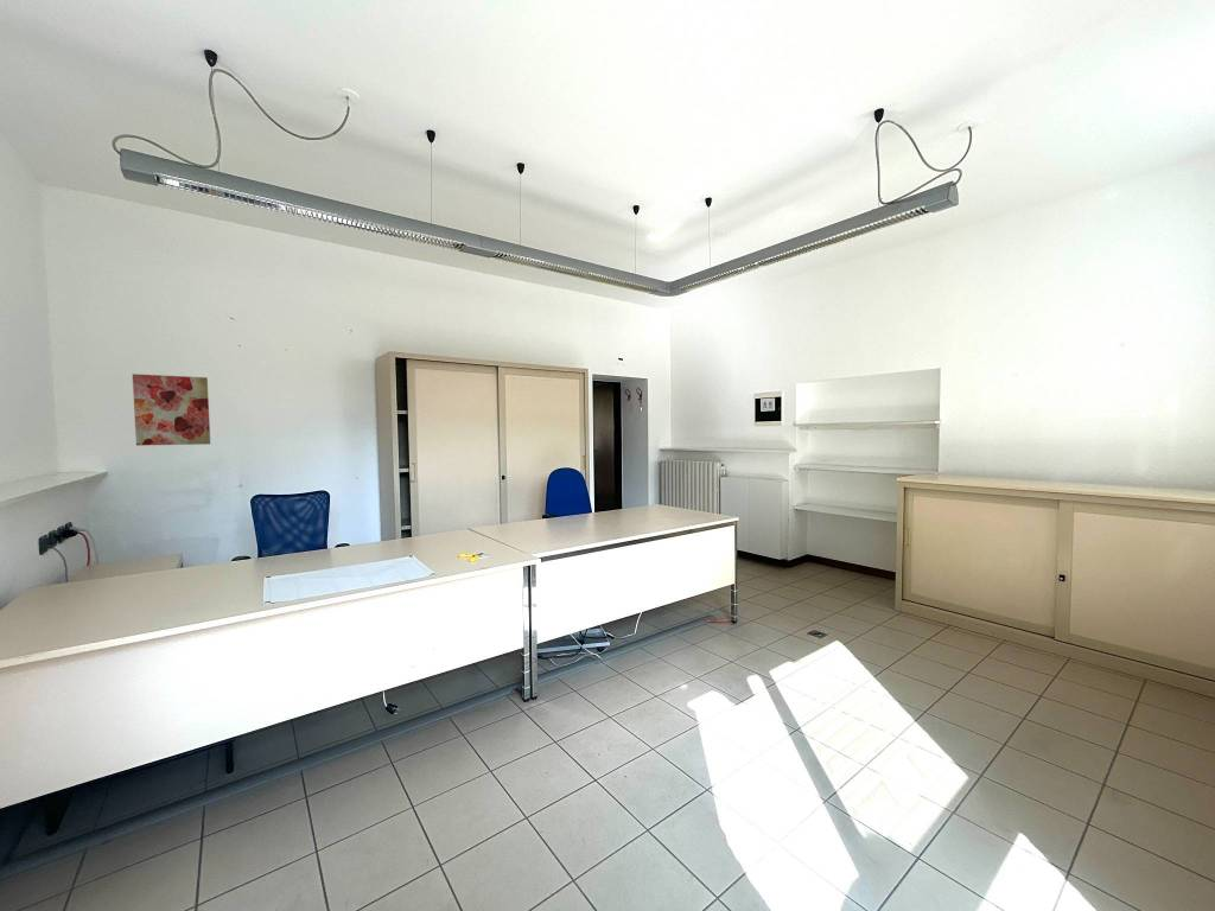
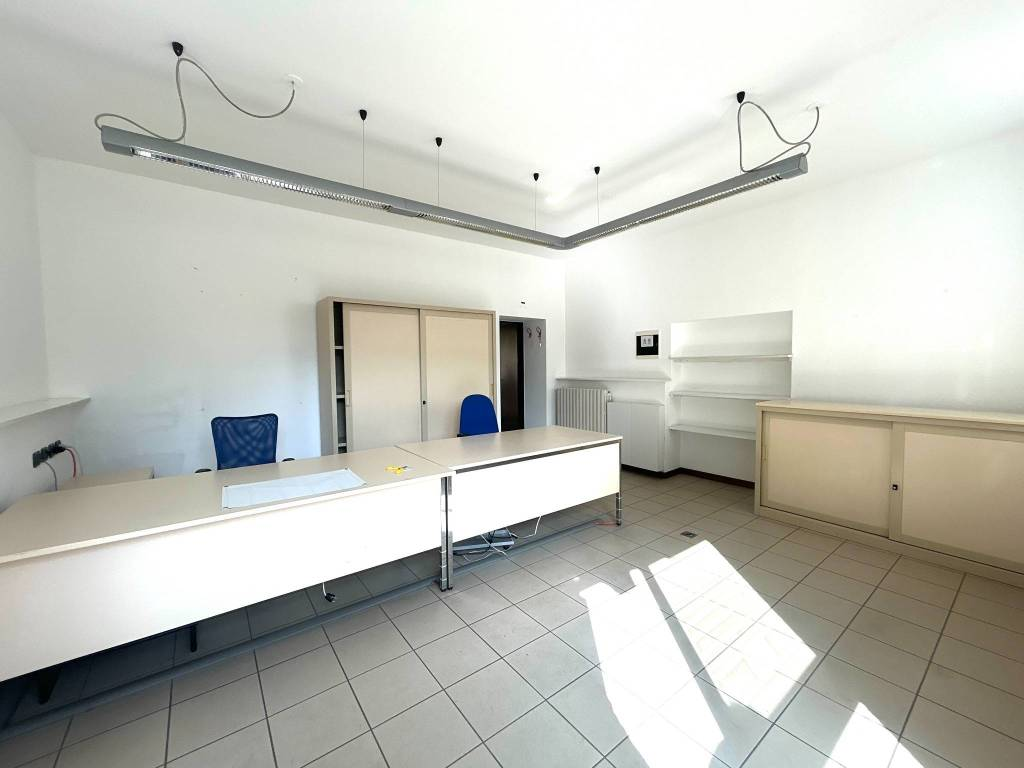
- wall art (172, 410)
